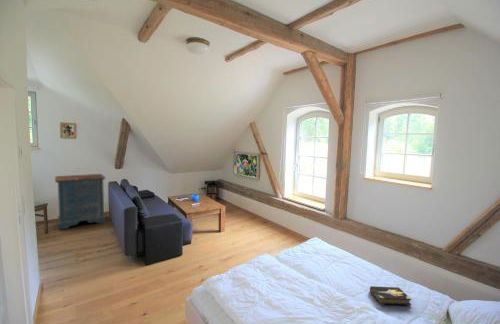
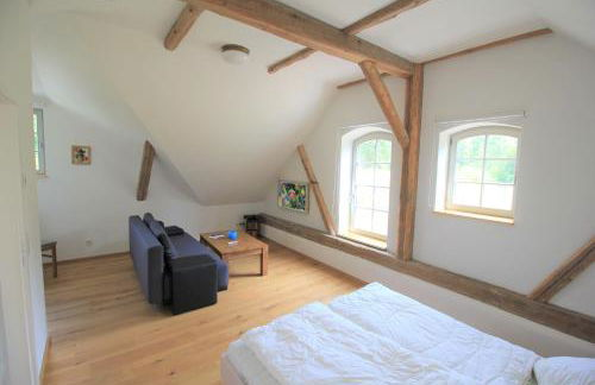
- hardback book (389, 294)
- dresser (81, 199)
